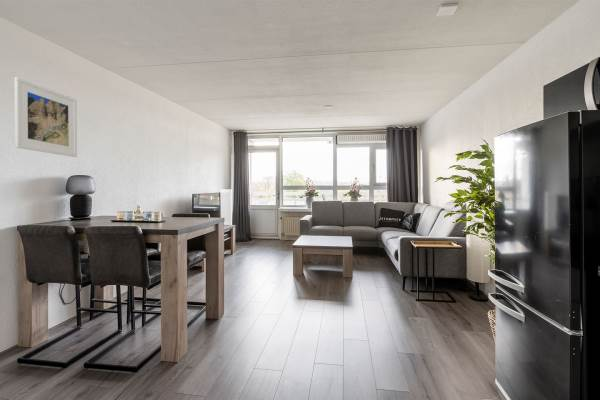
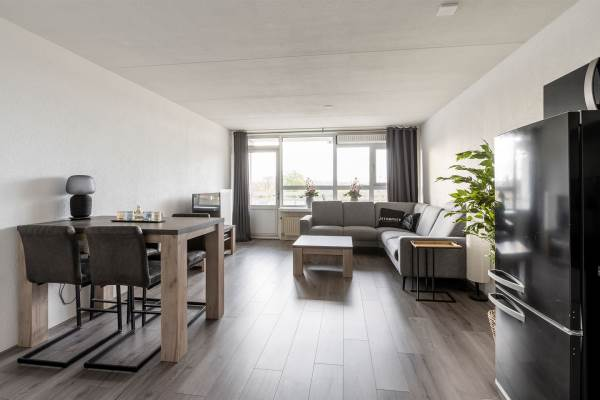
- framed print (48, 121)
